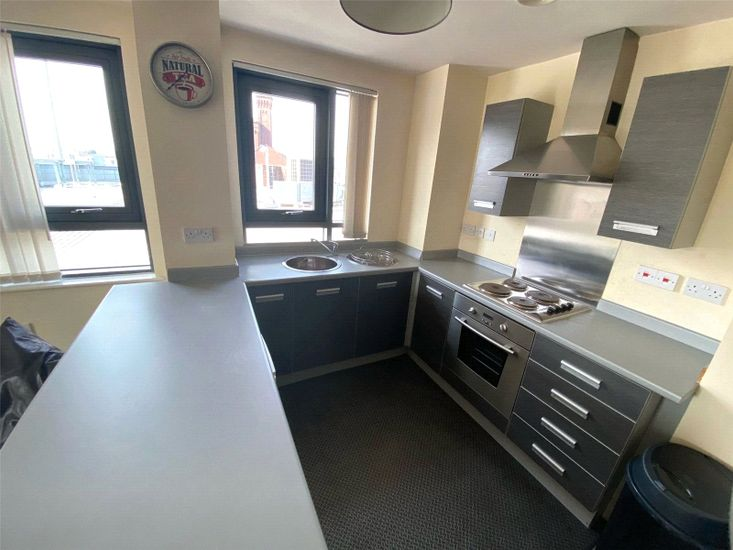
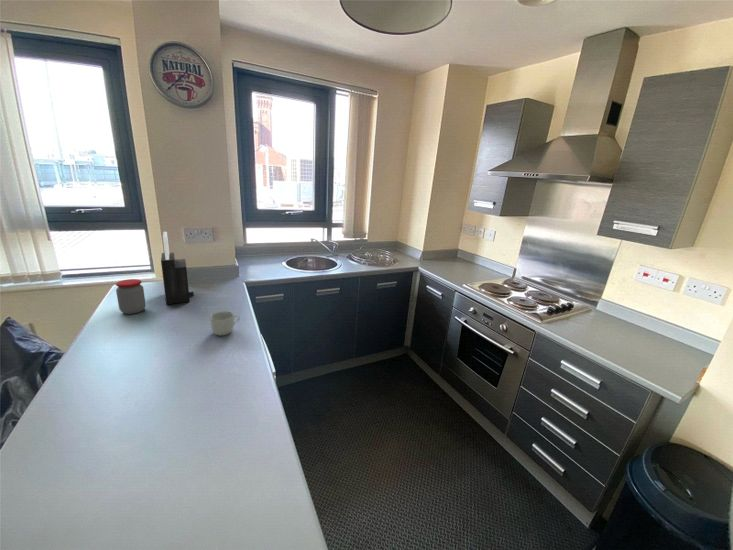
+ mug (225, 323)
+ knife block (177, 266)
+ jar (131, 296)
